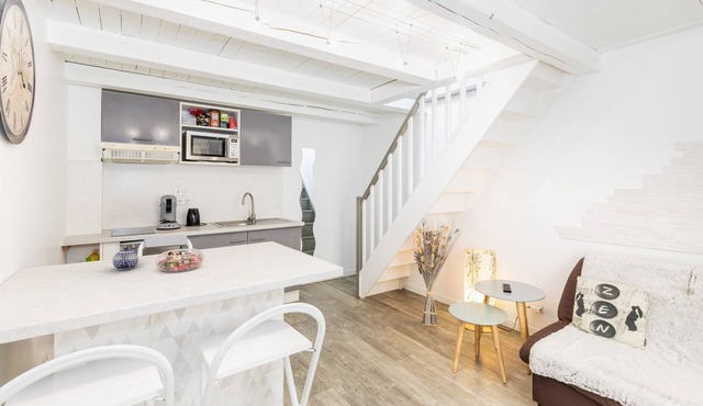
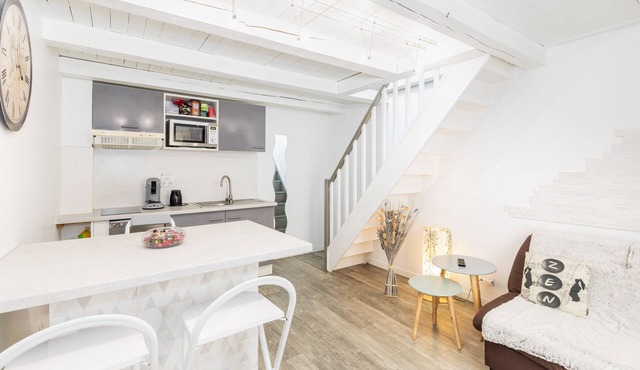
- teapot (125, 258)
